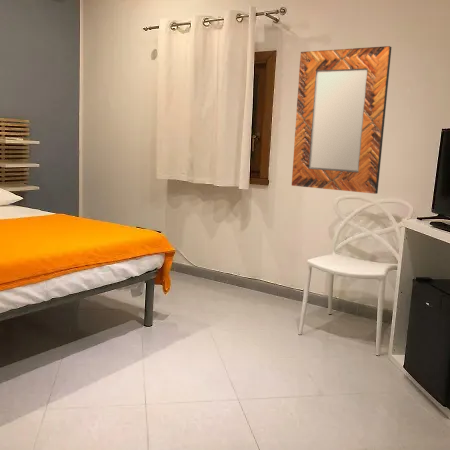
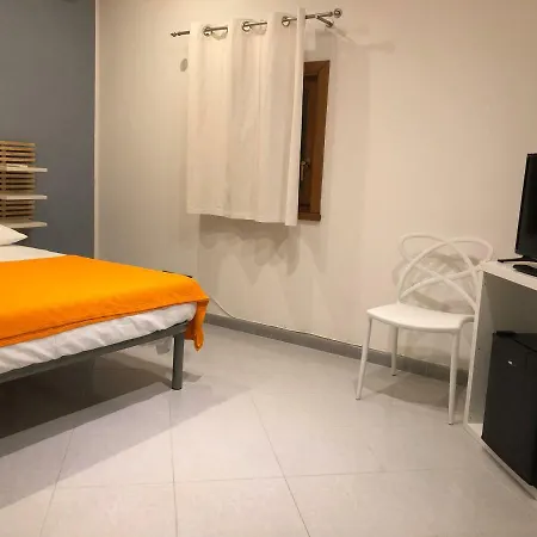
- home mirror (338, 120)
